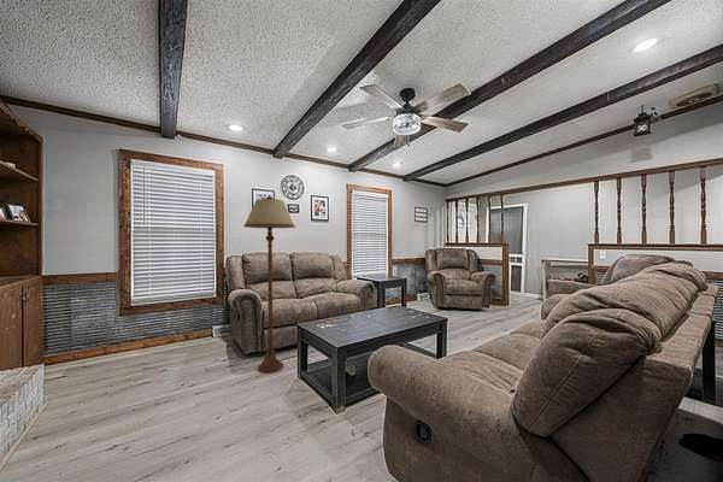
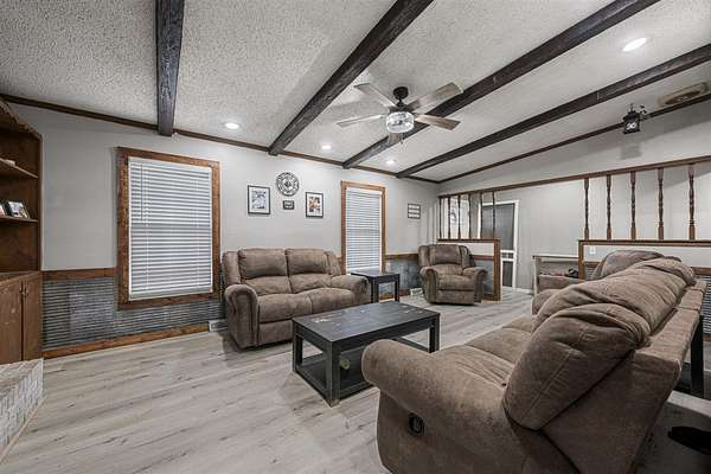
- floor lamp (270, 282)
